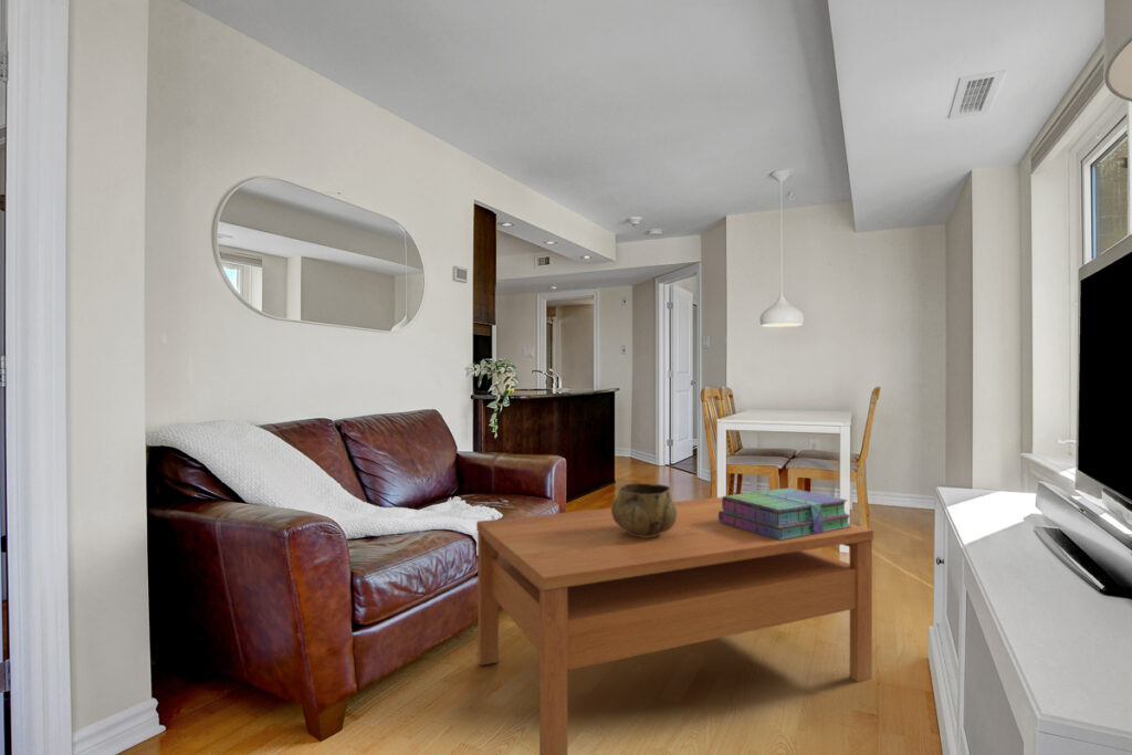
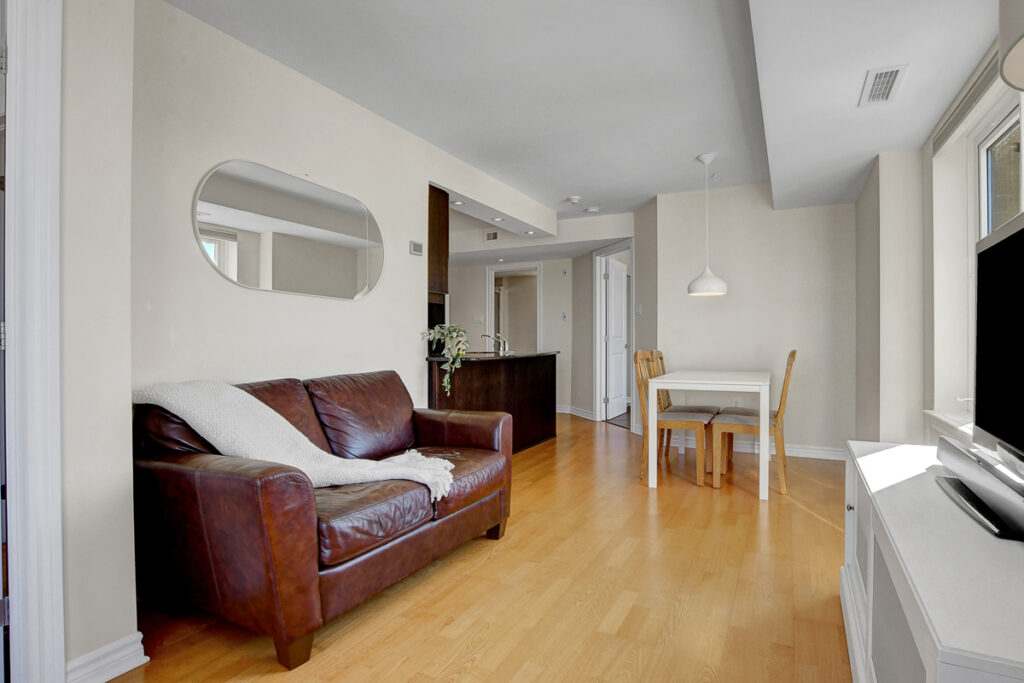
- decorative bowl (643, 510)
- stack of books (783, 510)
- coffee table (669, 597)
